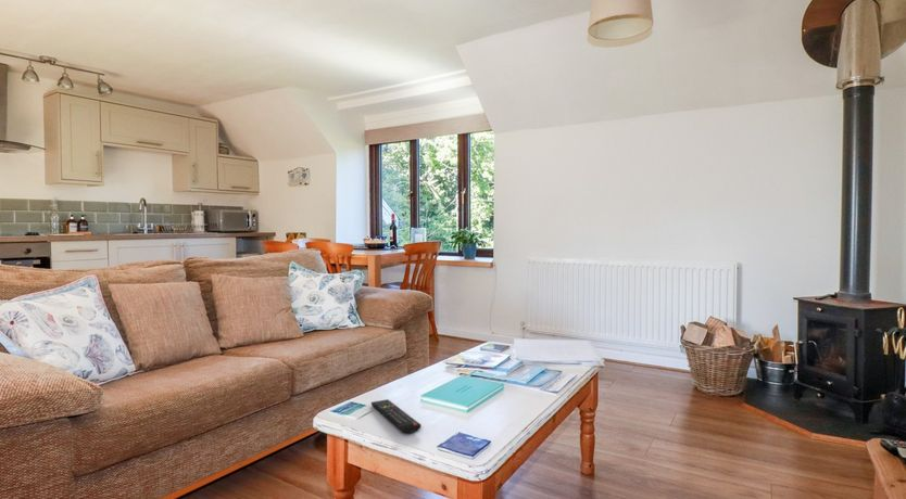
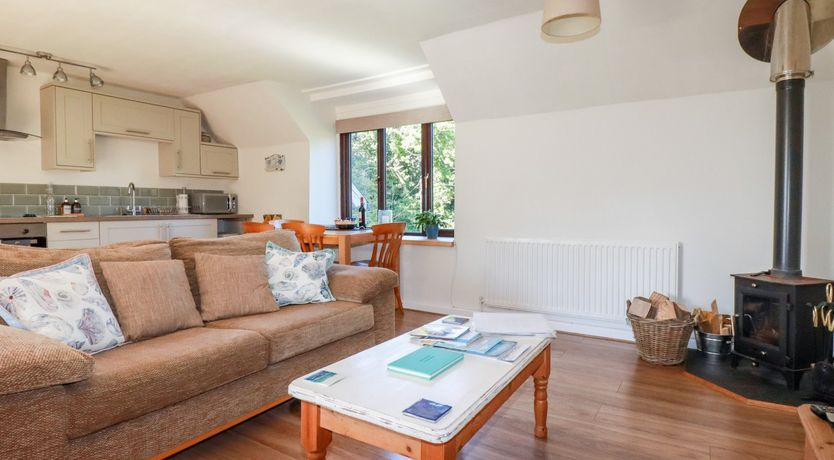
- remote control (394, 414)
